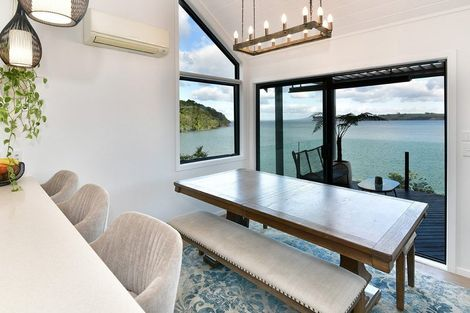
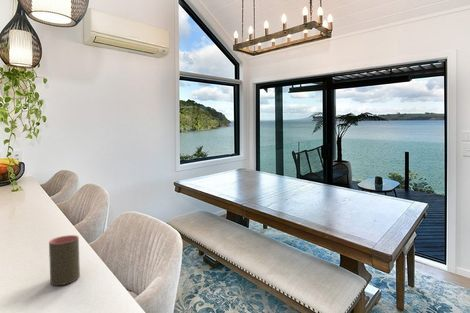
+ cup (64, 259)
